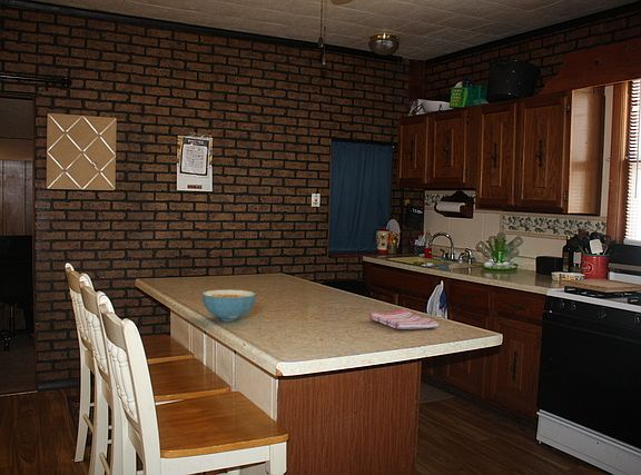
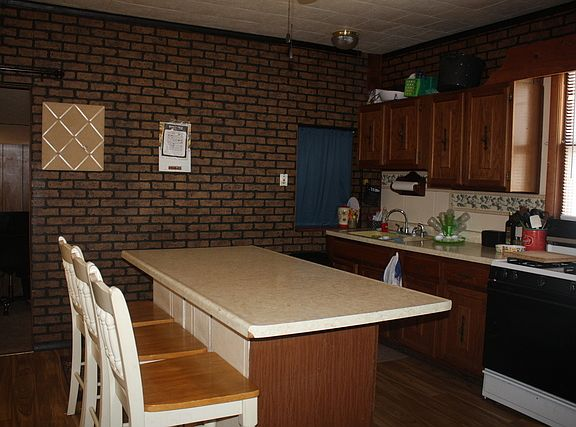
- cereal bowl (228, 306)
- dish towel (402, 319)
